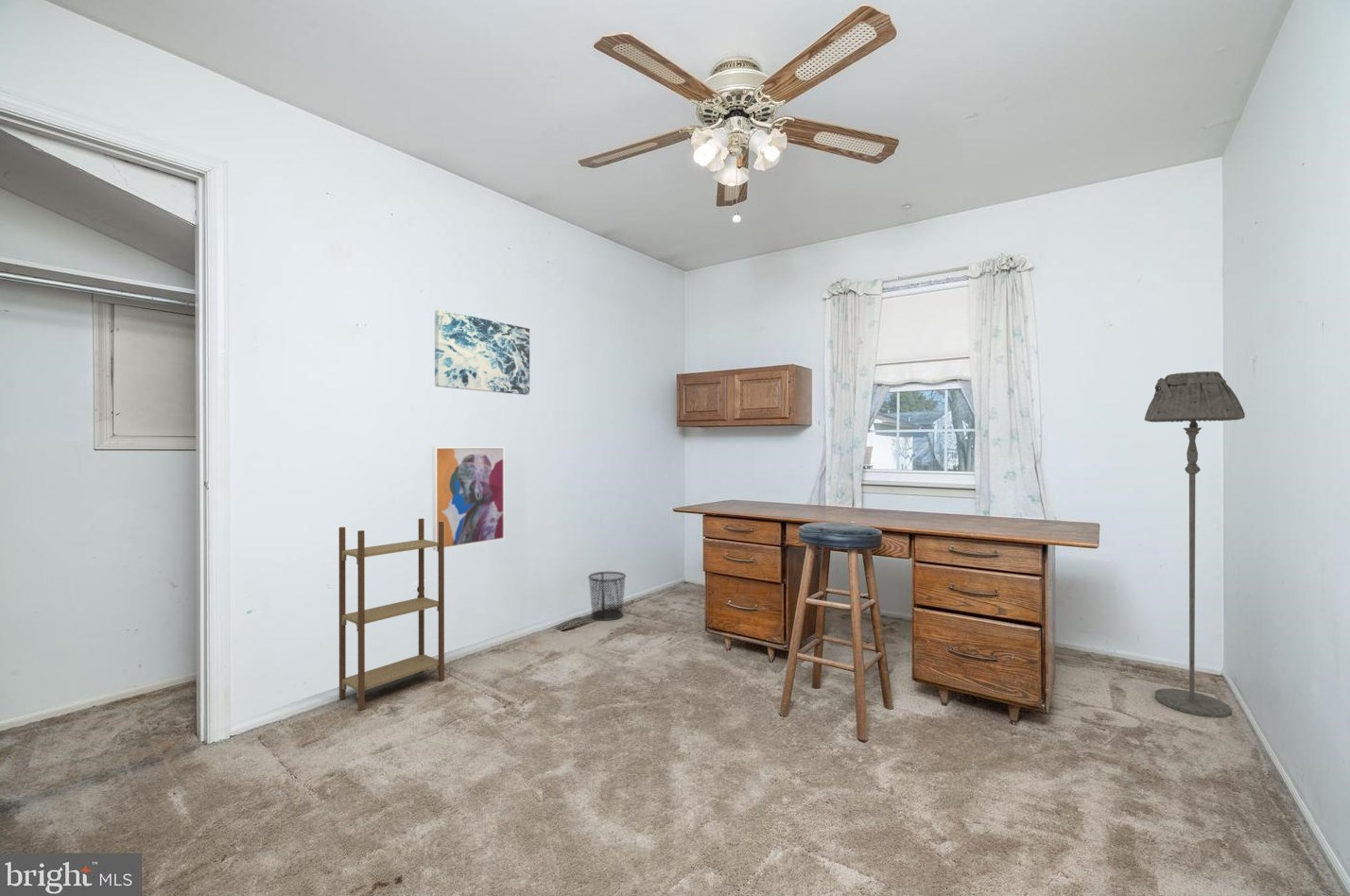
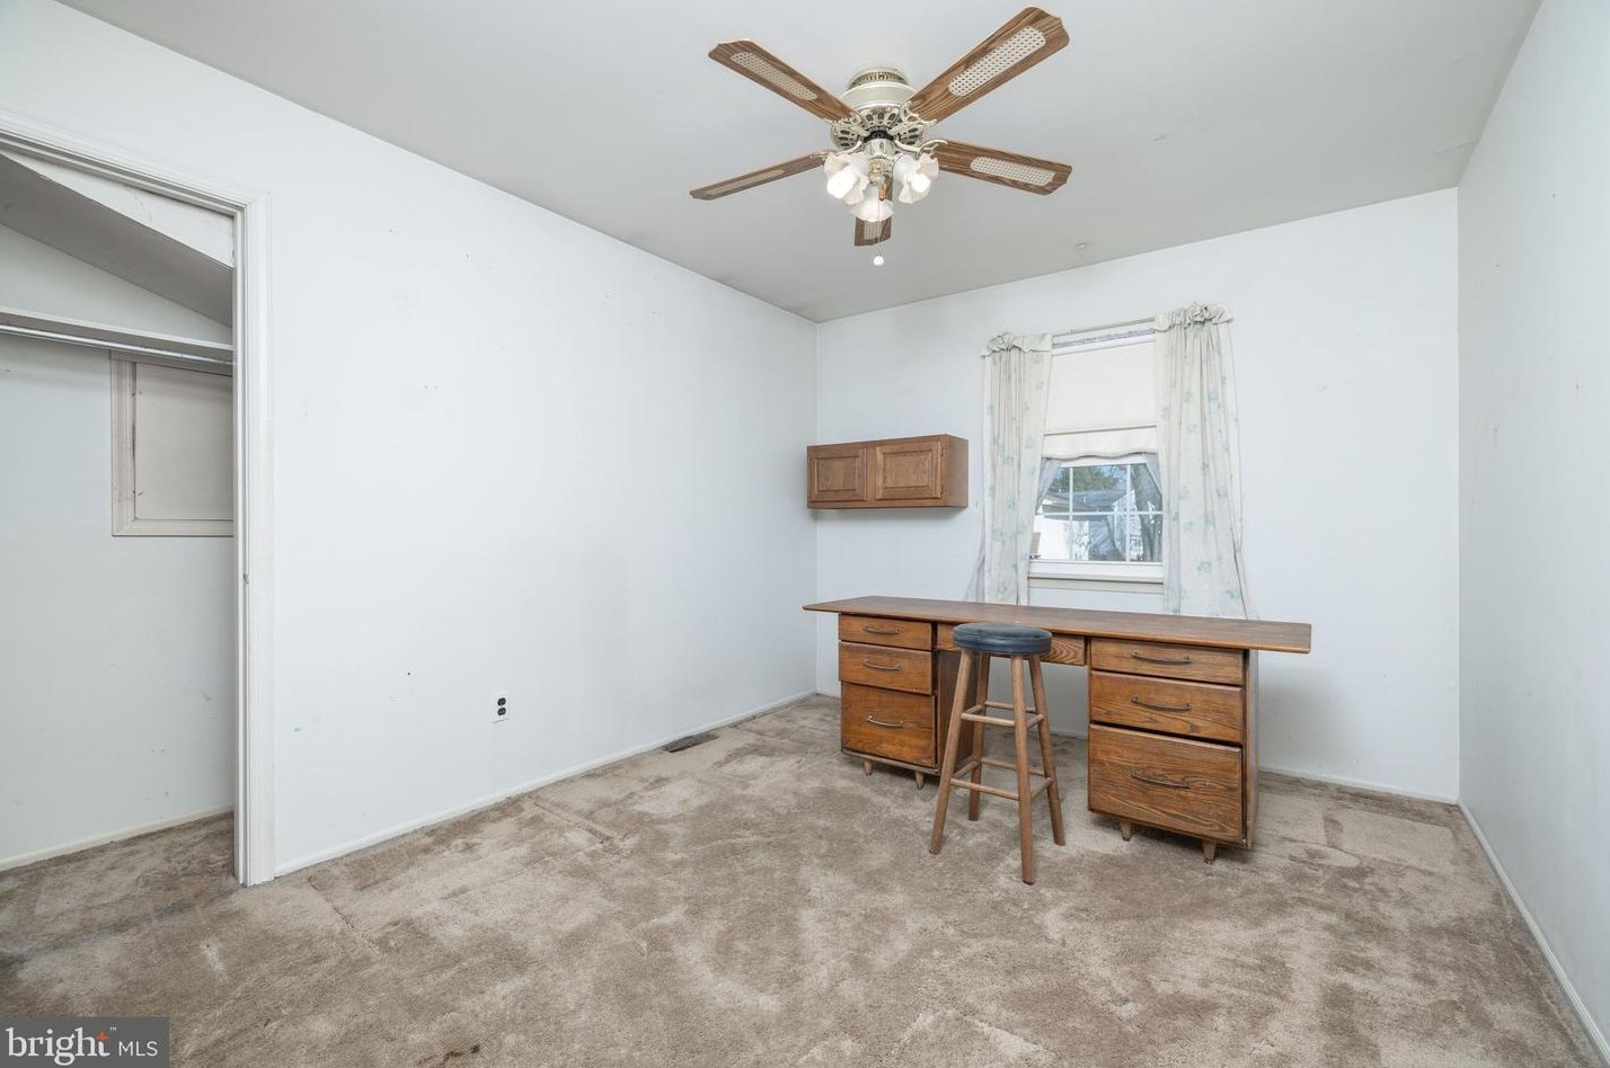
- floor lamp (1192, 539)
- wall art (470, 495)
- waste bin (607, 595)
- wall art (485, 355)
- shelving unit (393, 606)
